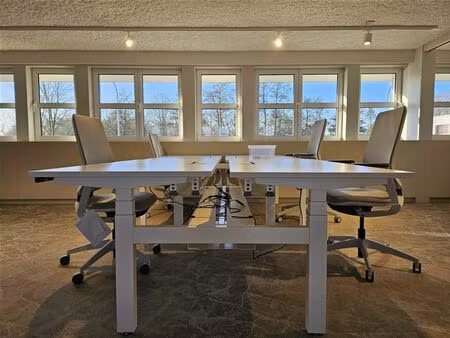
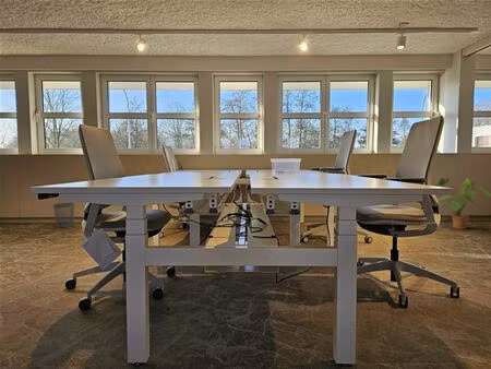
+ wastebasket (64, 214)
+ house plant (459, 202)
